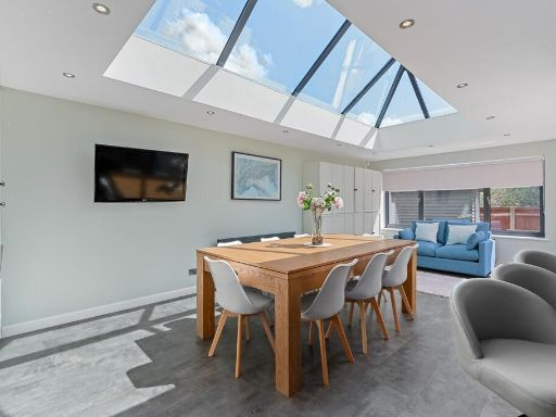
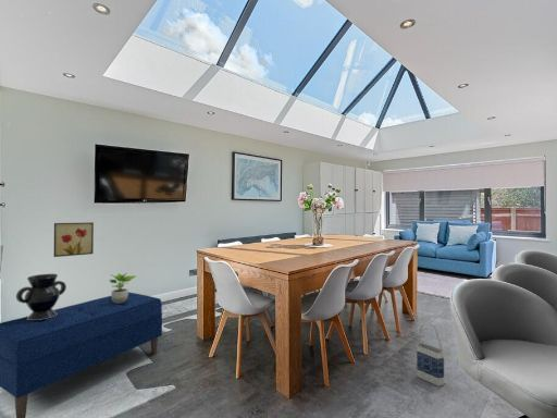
+ bench (85, 342)
+ bag (430, 351)
+ decorative vase (42, 295)
+ potted plant (123, 285)
+ wall art (74, 238)
